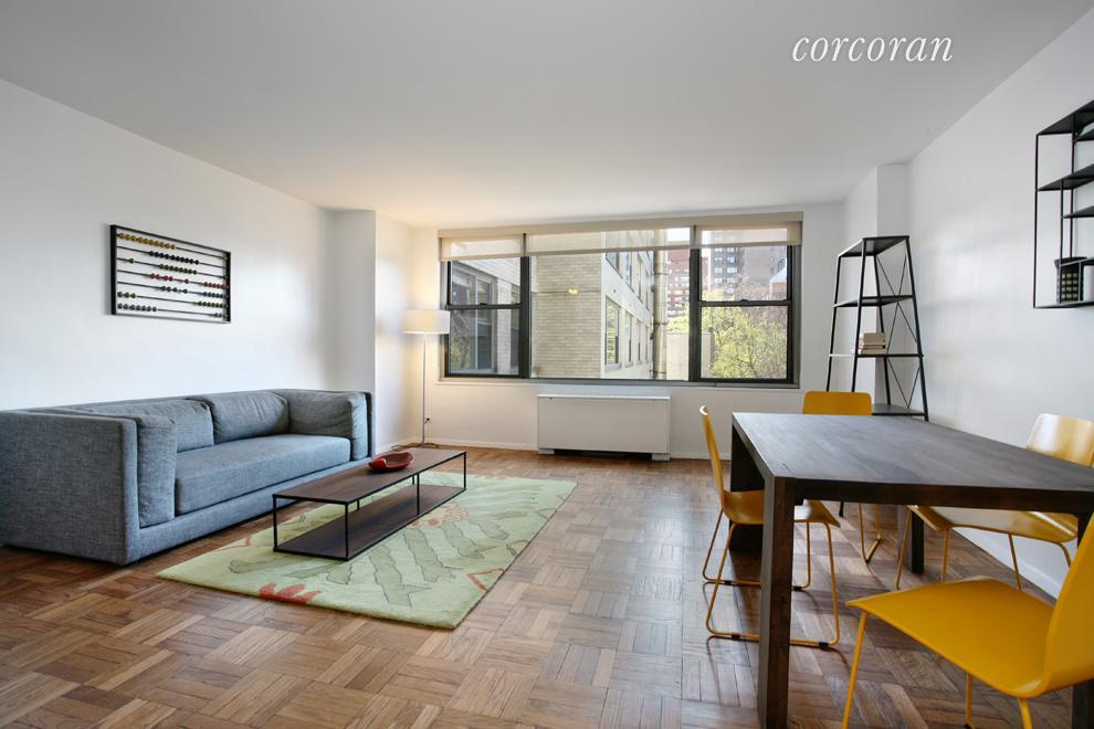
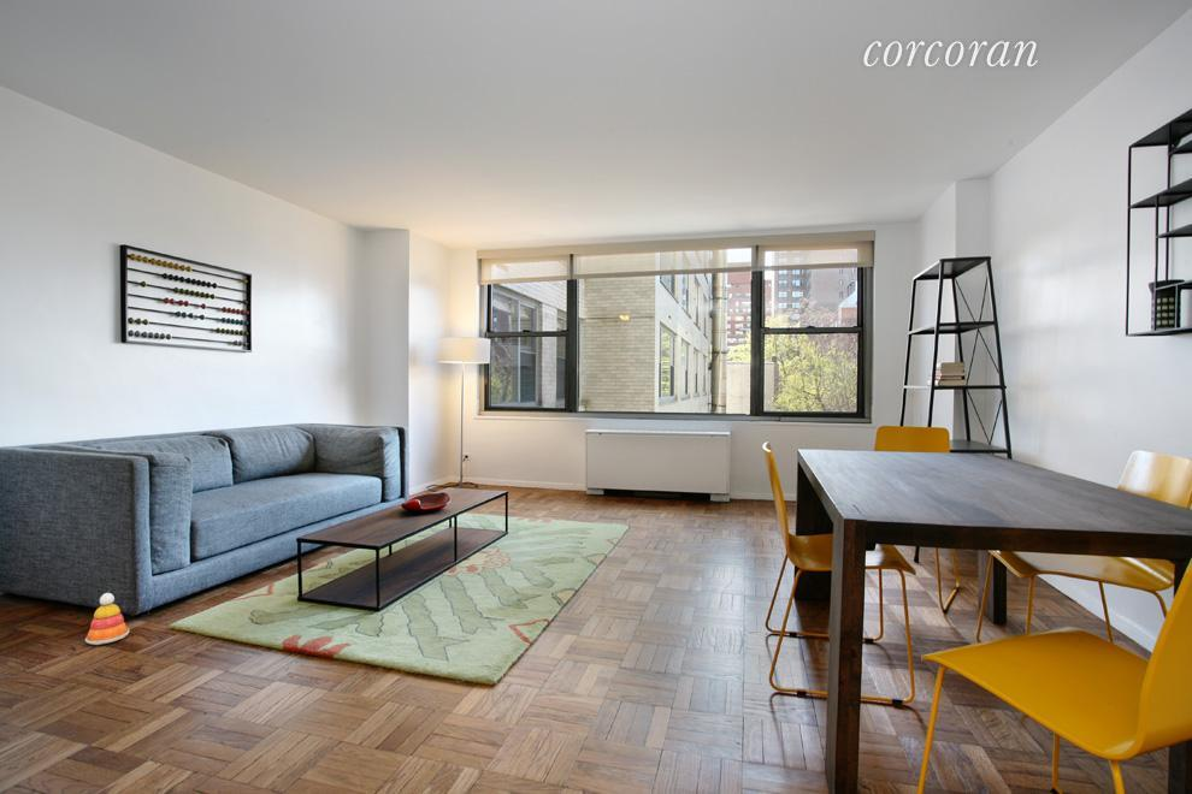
+ stacking toy (107, 616)
